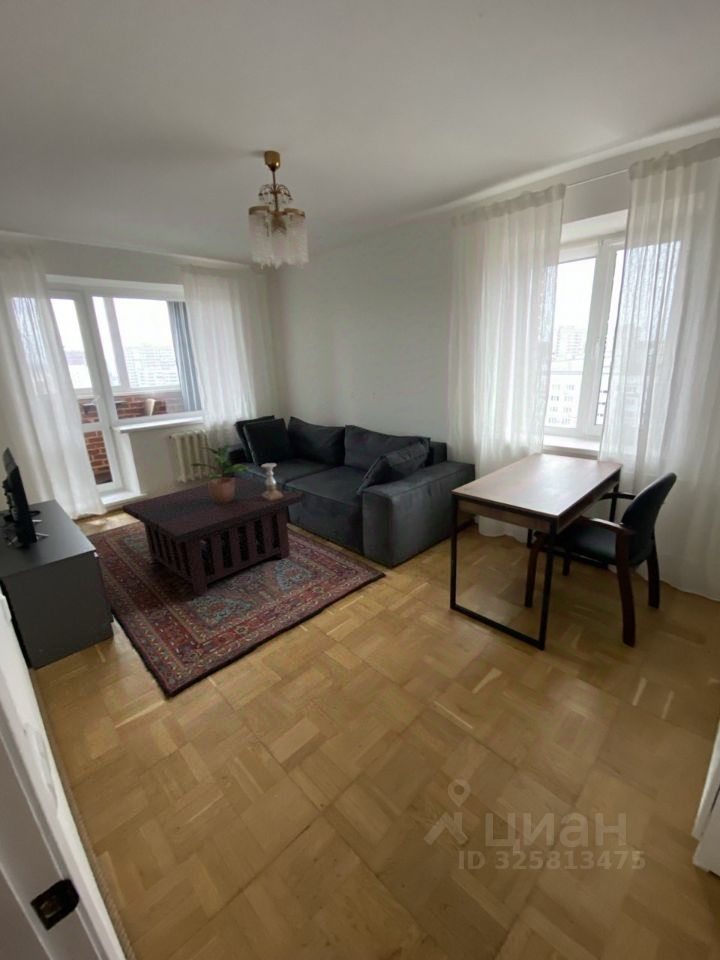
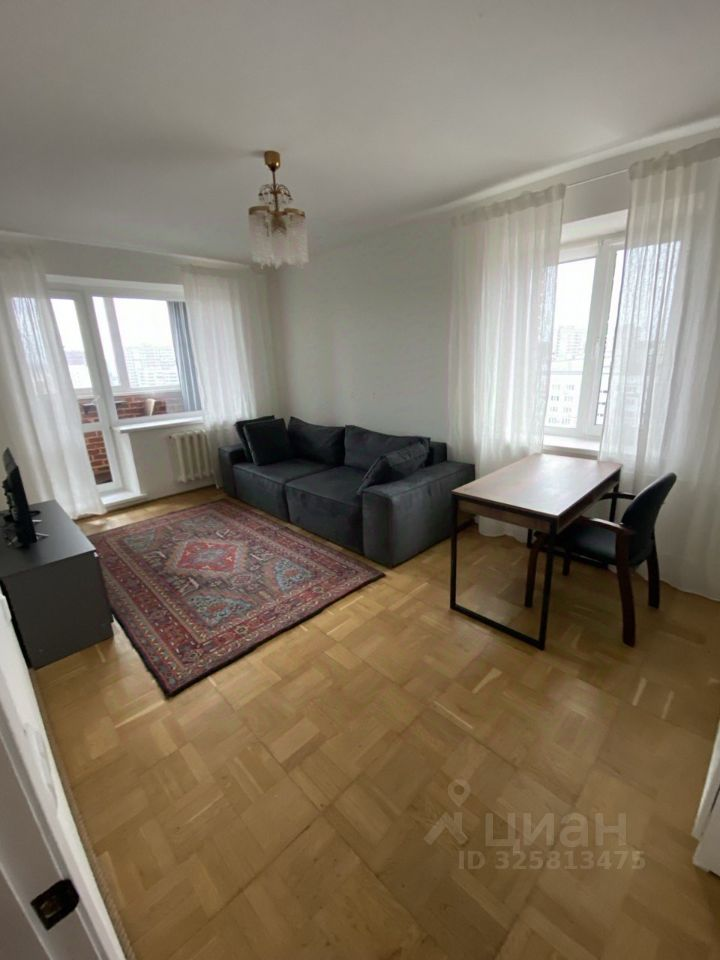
- potted plant (220, 472)
- coffee table (217, 529)
- candle holder (270, 480)
